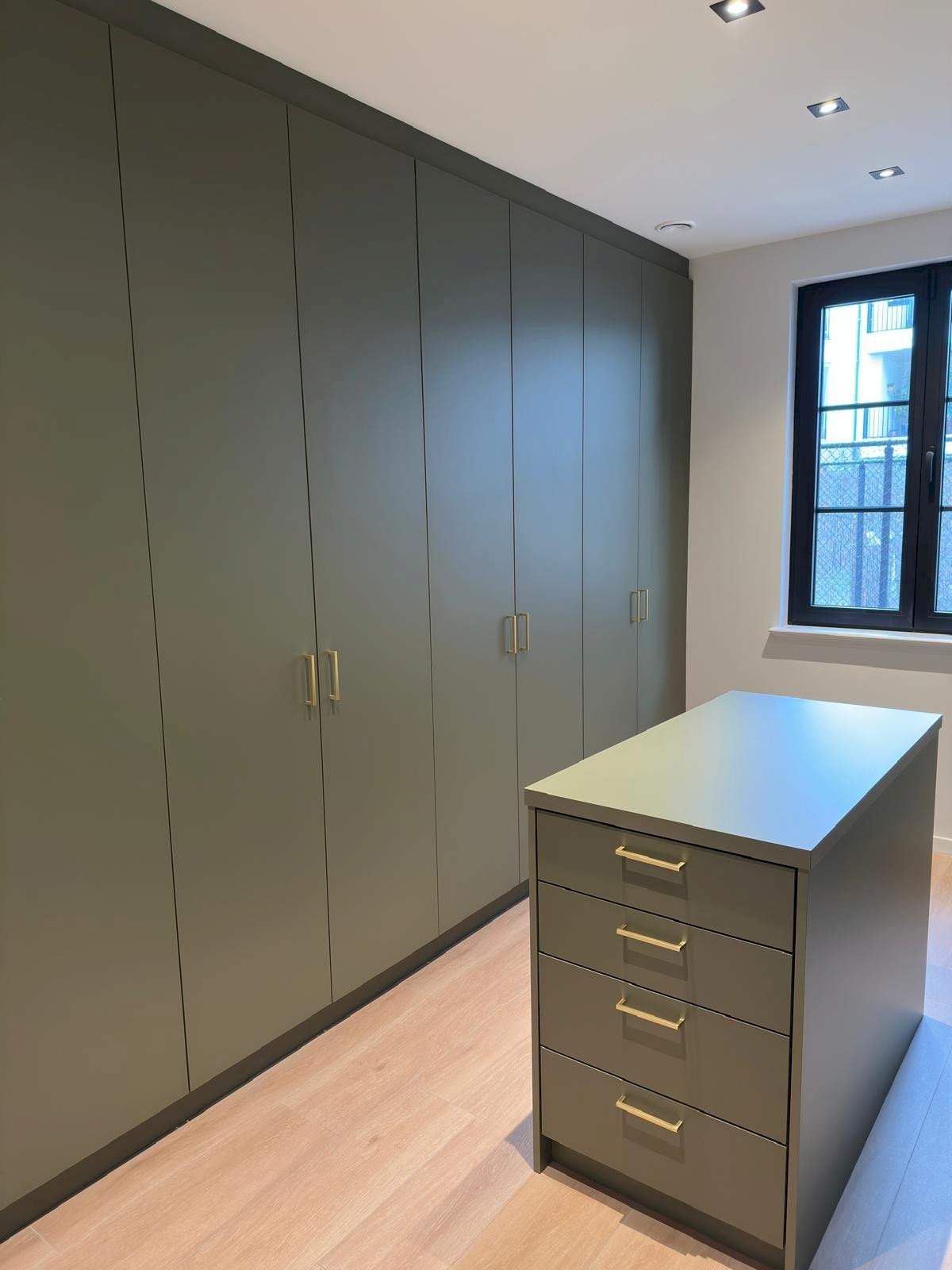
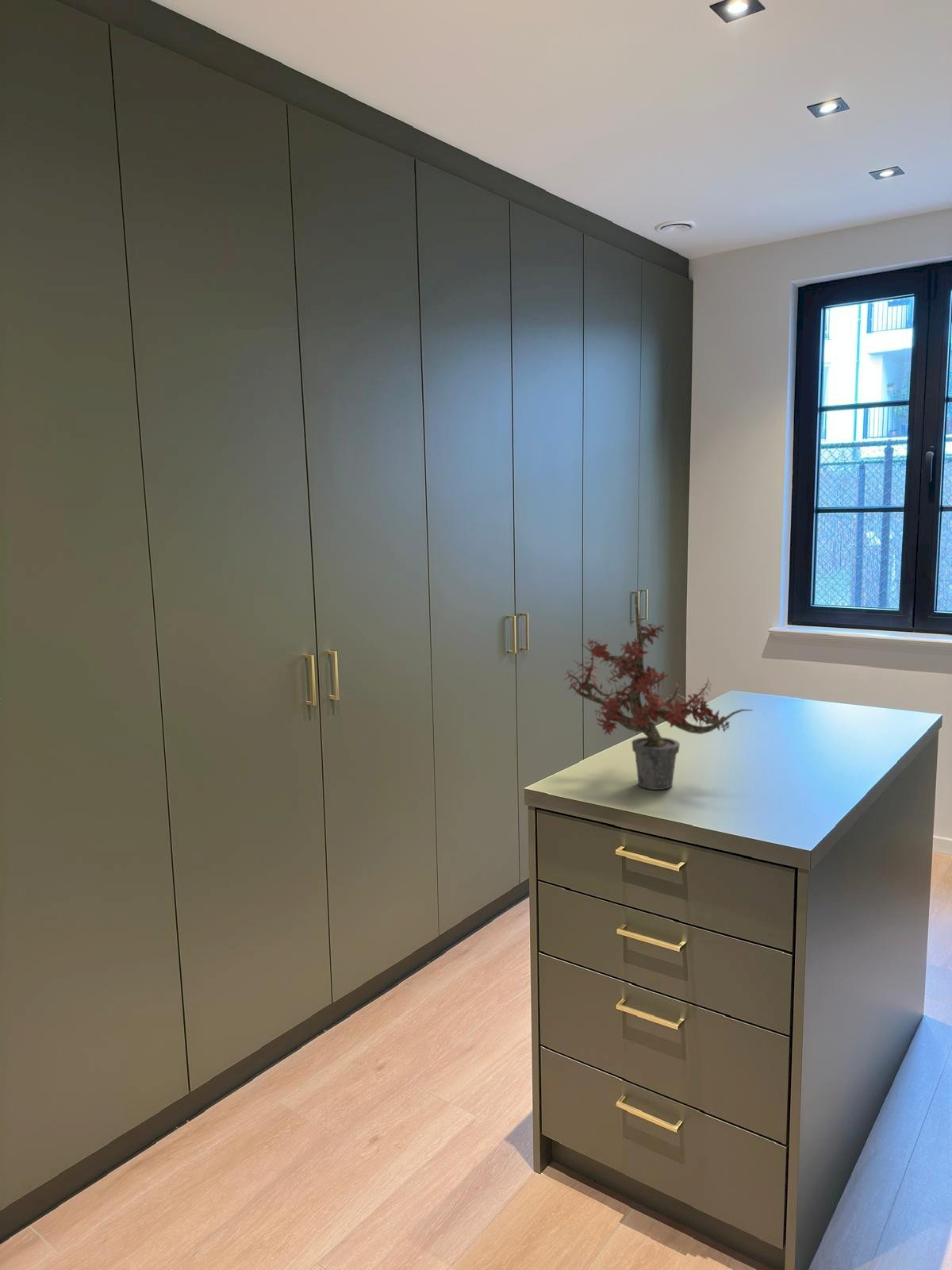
+ potted plant (647, 688)
